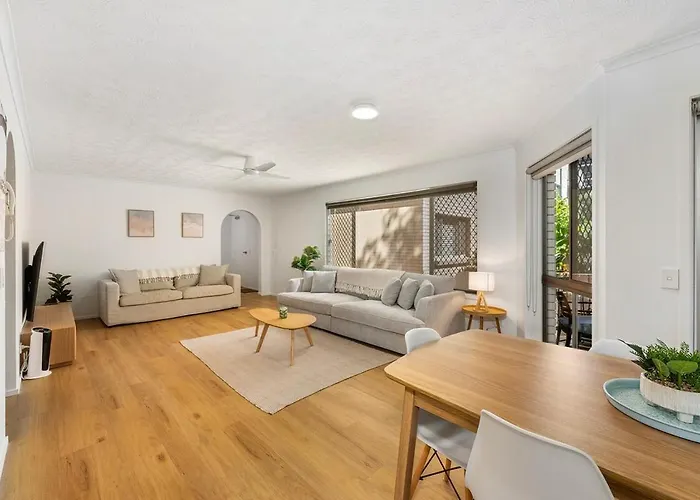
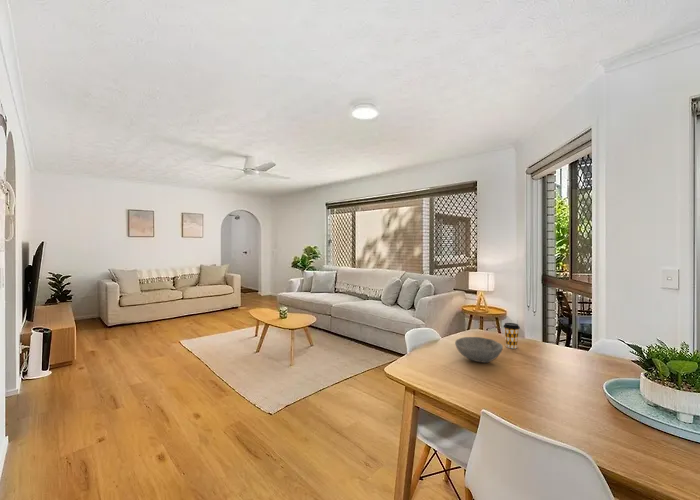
+ coffee cup (511, 335)
+ bowl (478, 351)
